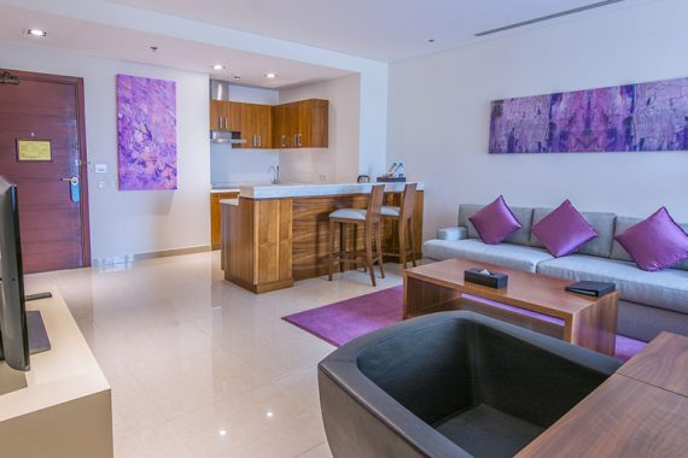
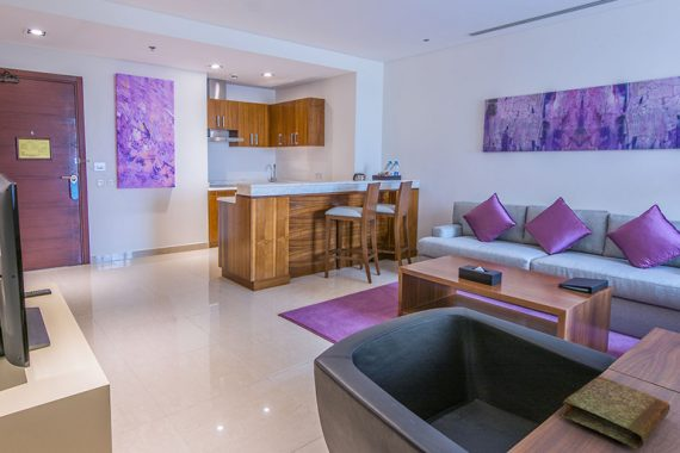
+ book (619, 407)
